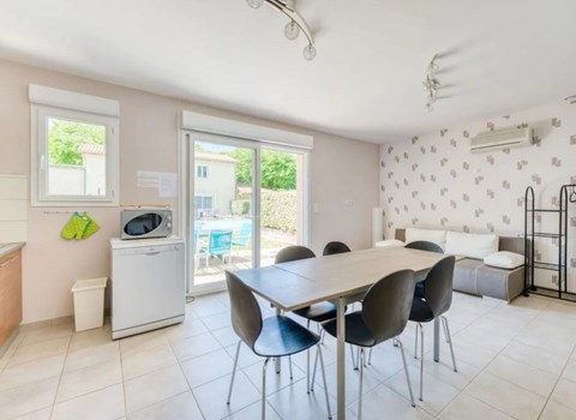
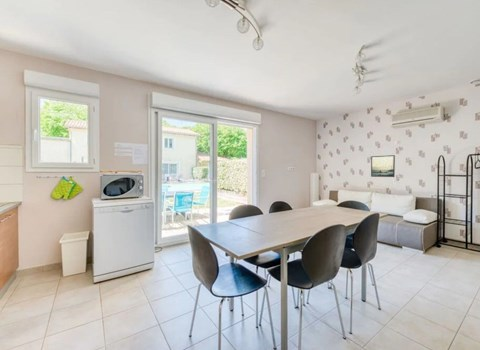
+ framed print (382, 166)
